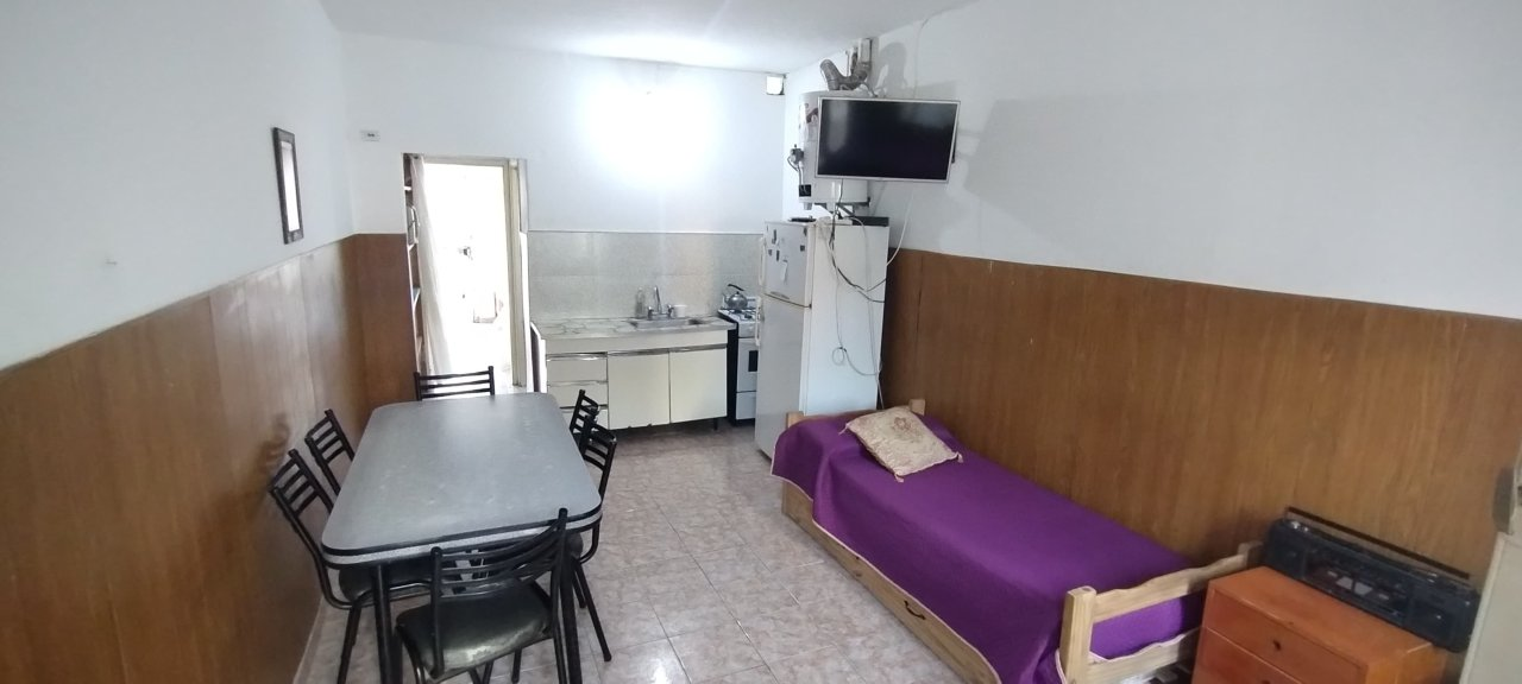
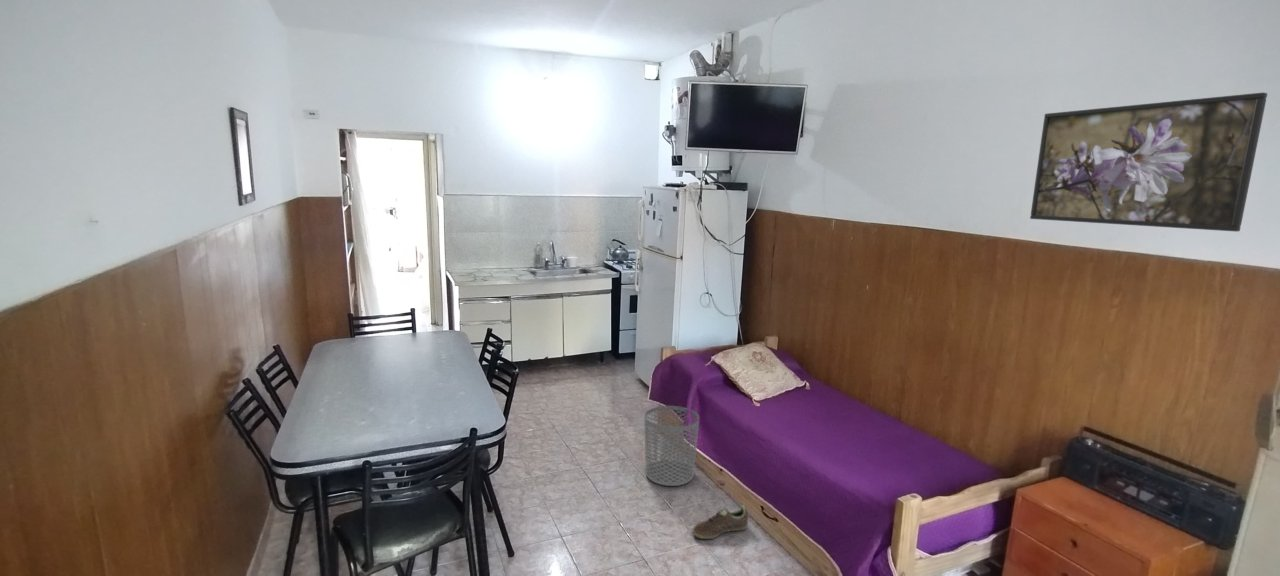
+ waste bin (670, 445)
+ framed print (1130, 165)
+ sneaker (720, 519)
